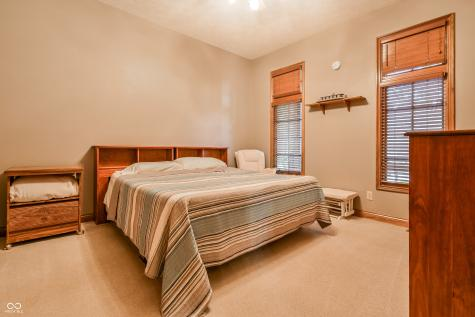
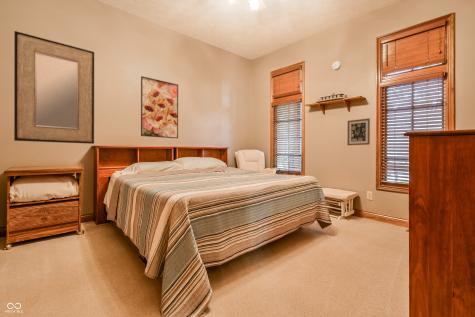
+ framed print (160, 109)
+ home mirror (57, 92)
+ wall art (358, 132)
